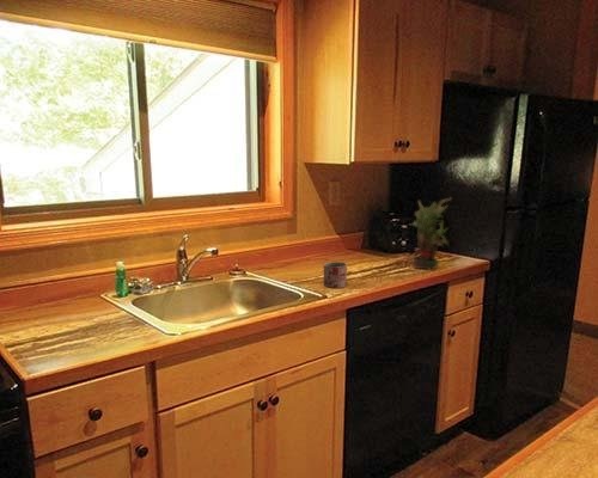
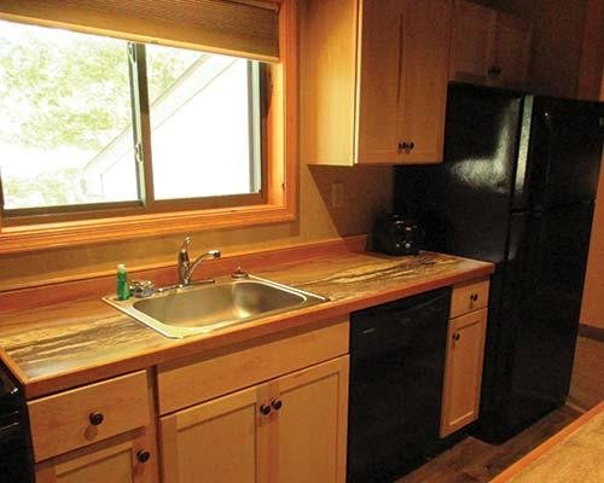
- mug (337, 274)
- potted plant (433, 232)
